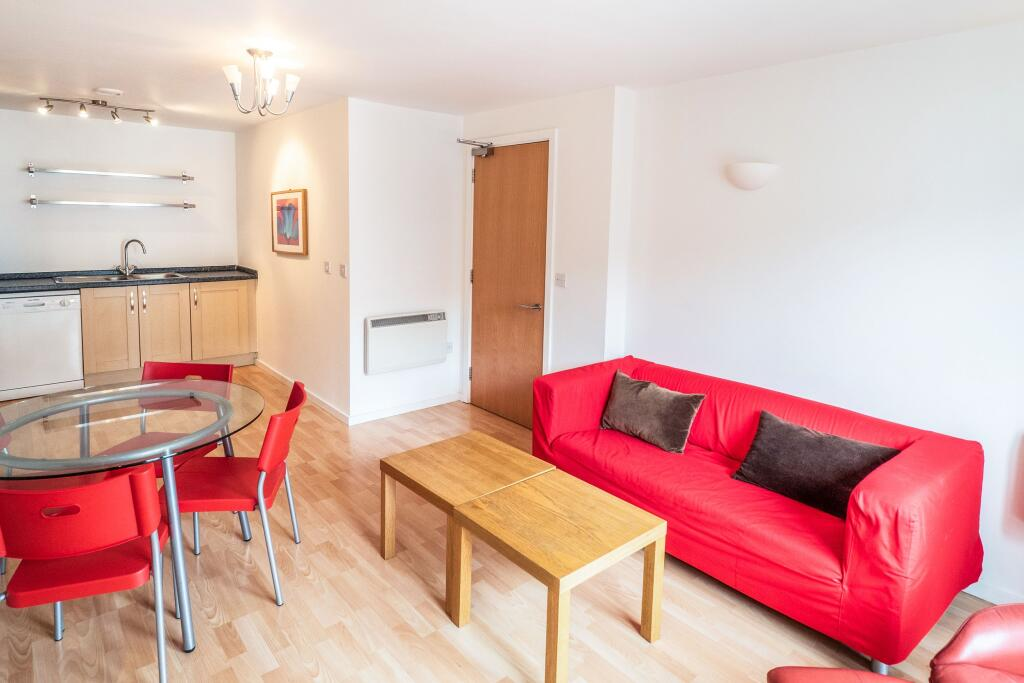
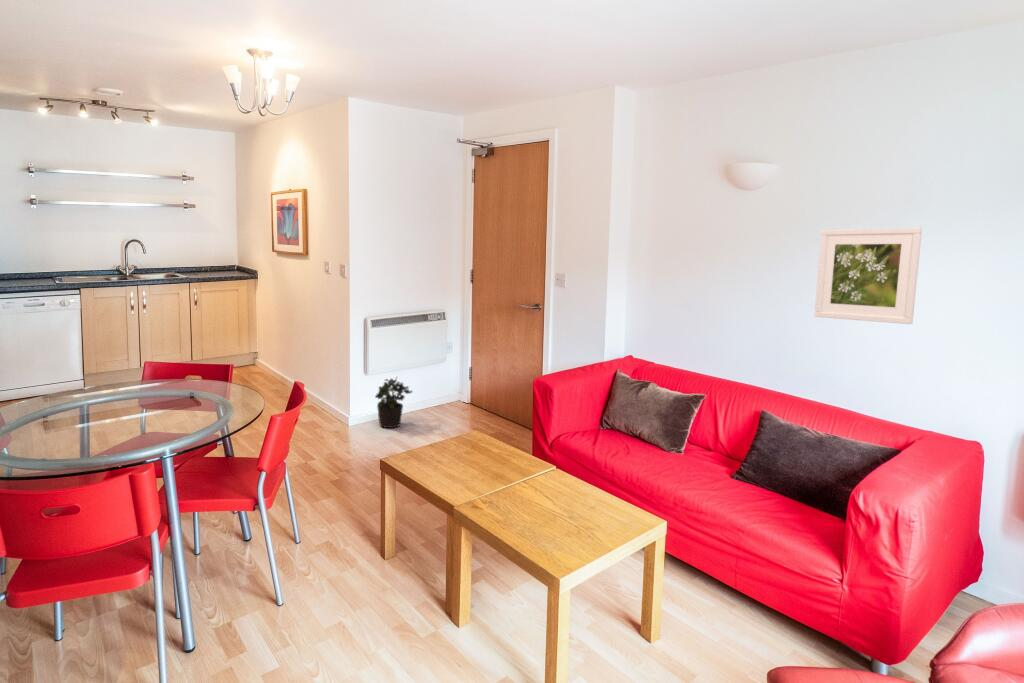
+ potted plant (392, 401)
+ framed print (864, 274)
